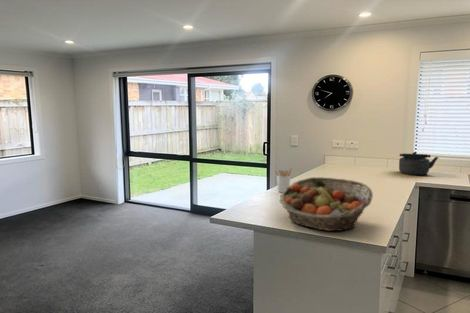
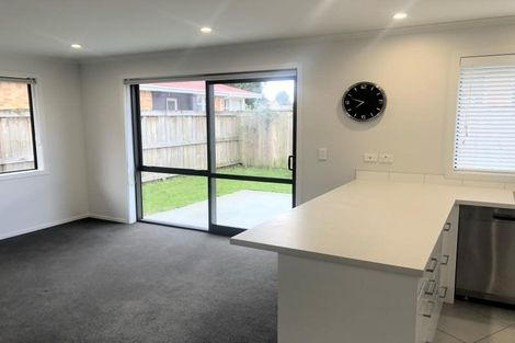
- fruit basket (323, 202)
- utensil holder (283, 179)
- kettle (415, 162)
